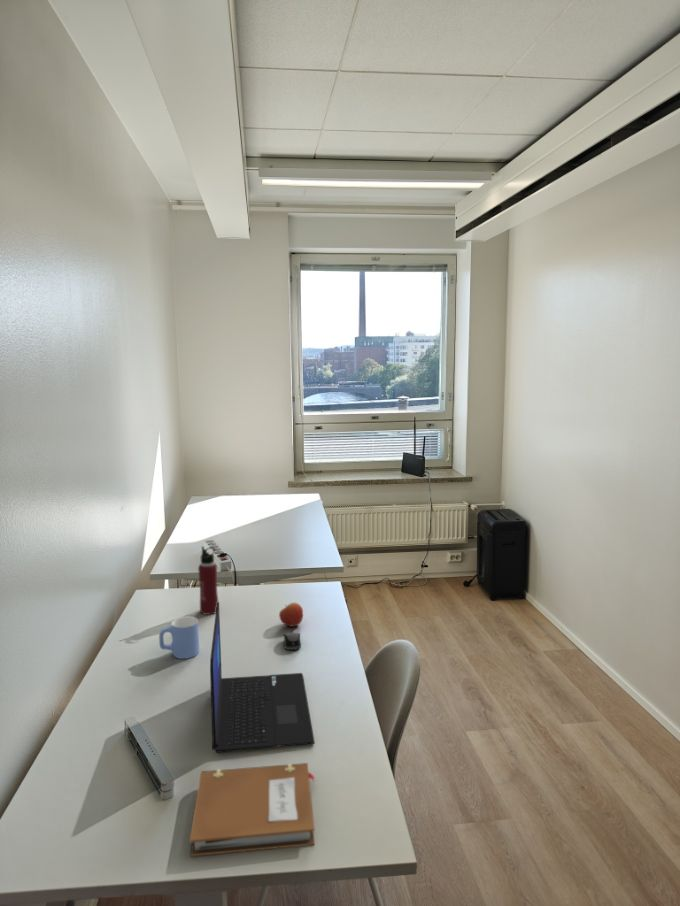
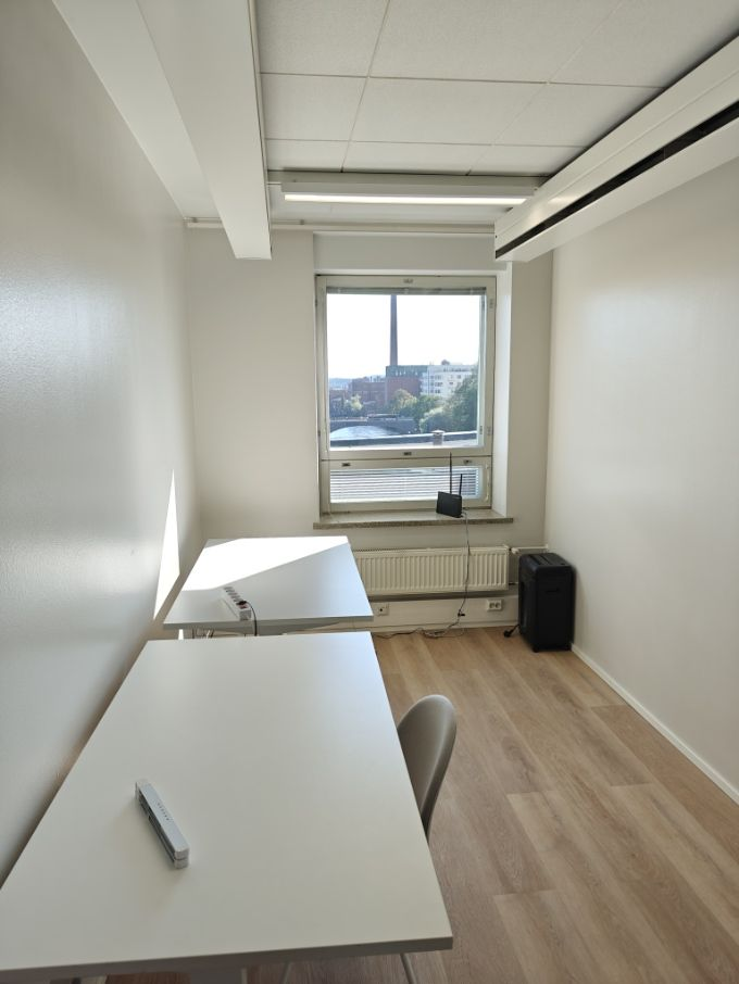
- notebook (257, 803)
- water bottle (208, 579)
- mug (179, 637)
- laptop (261, 676)
- computer mouse (292, 638)
- apple (291, 614)
